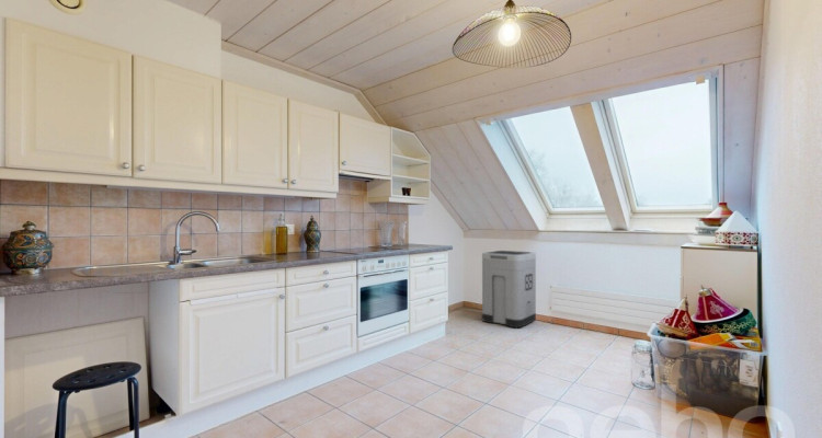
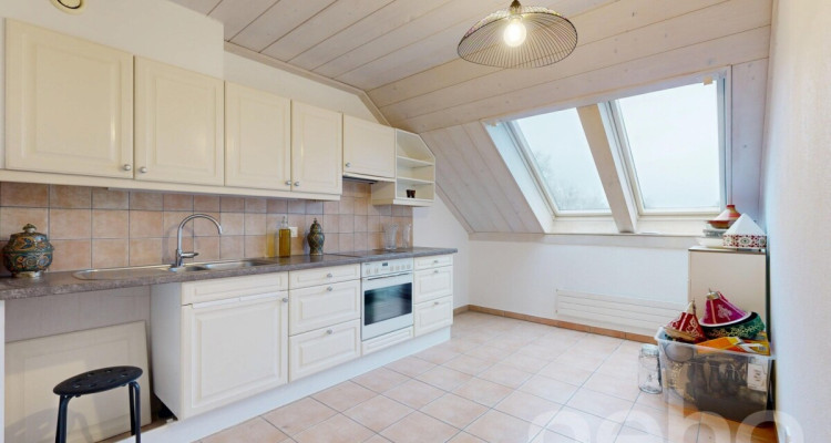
- trash can (509, 286)
